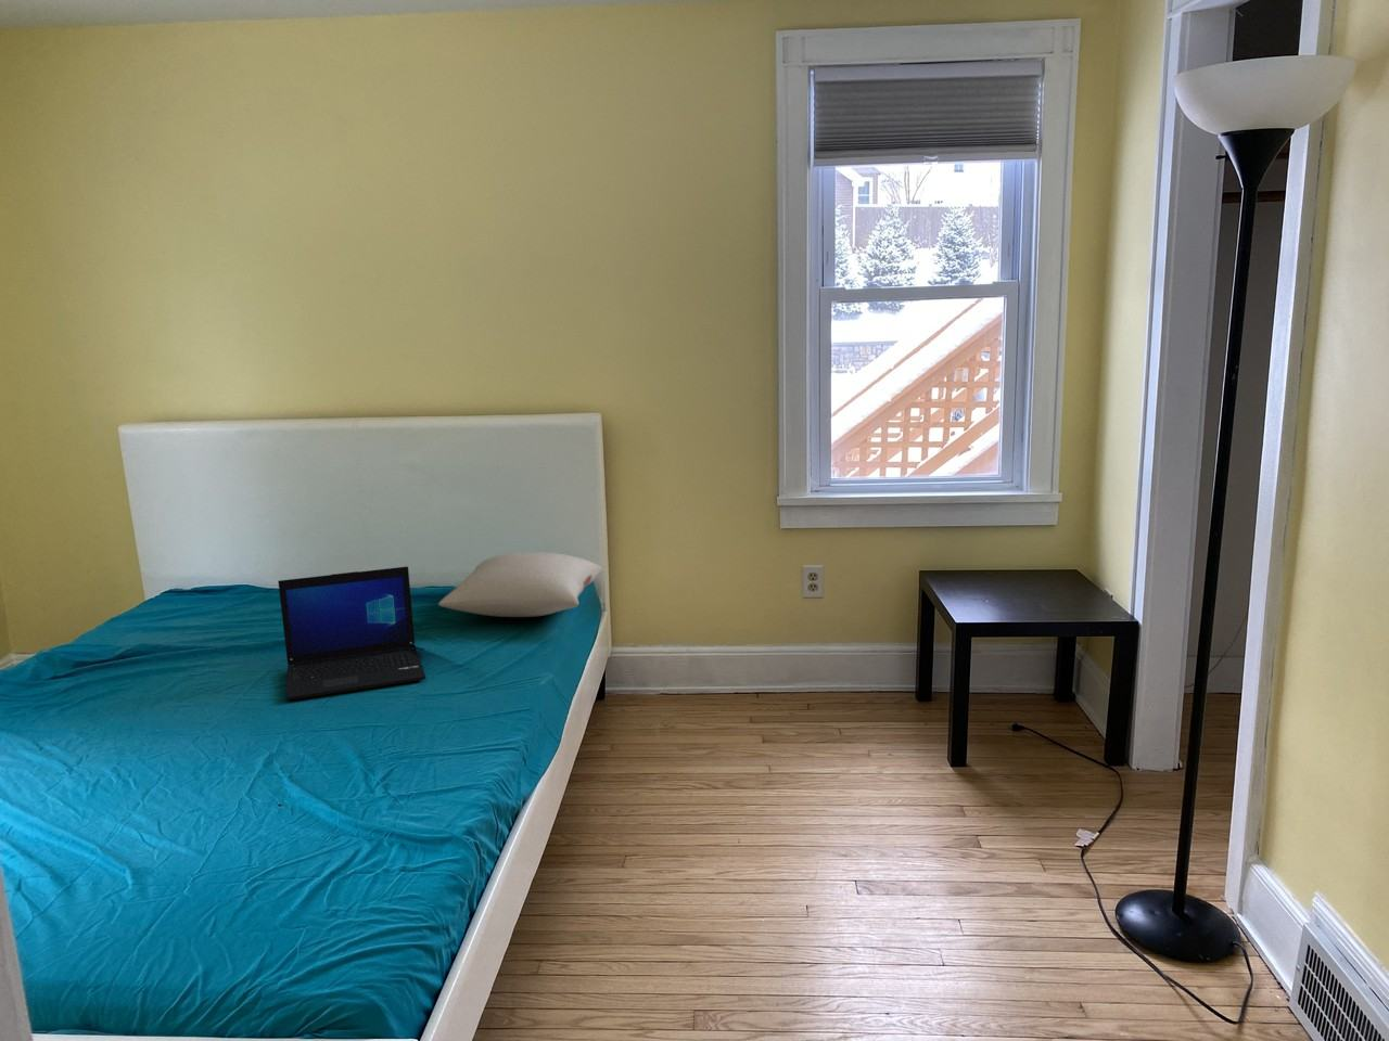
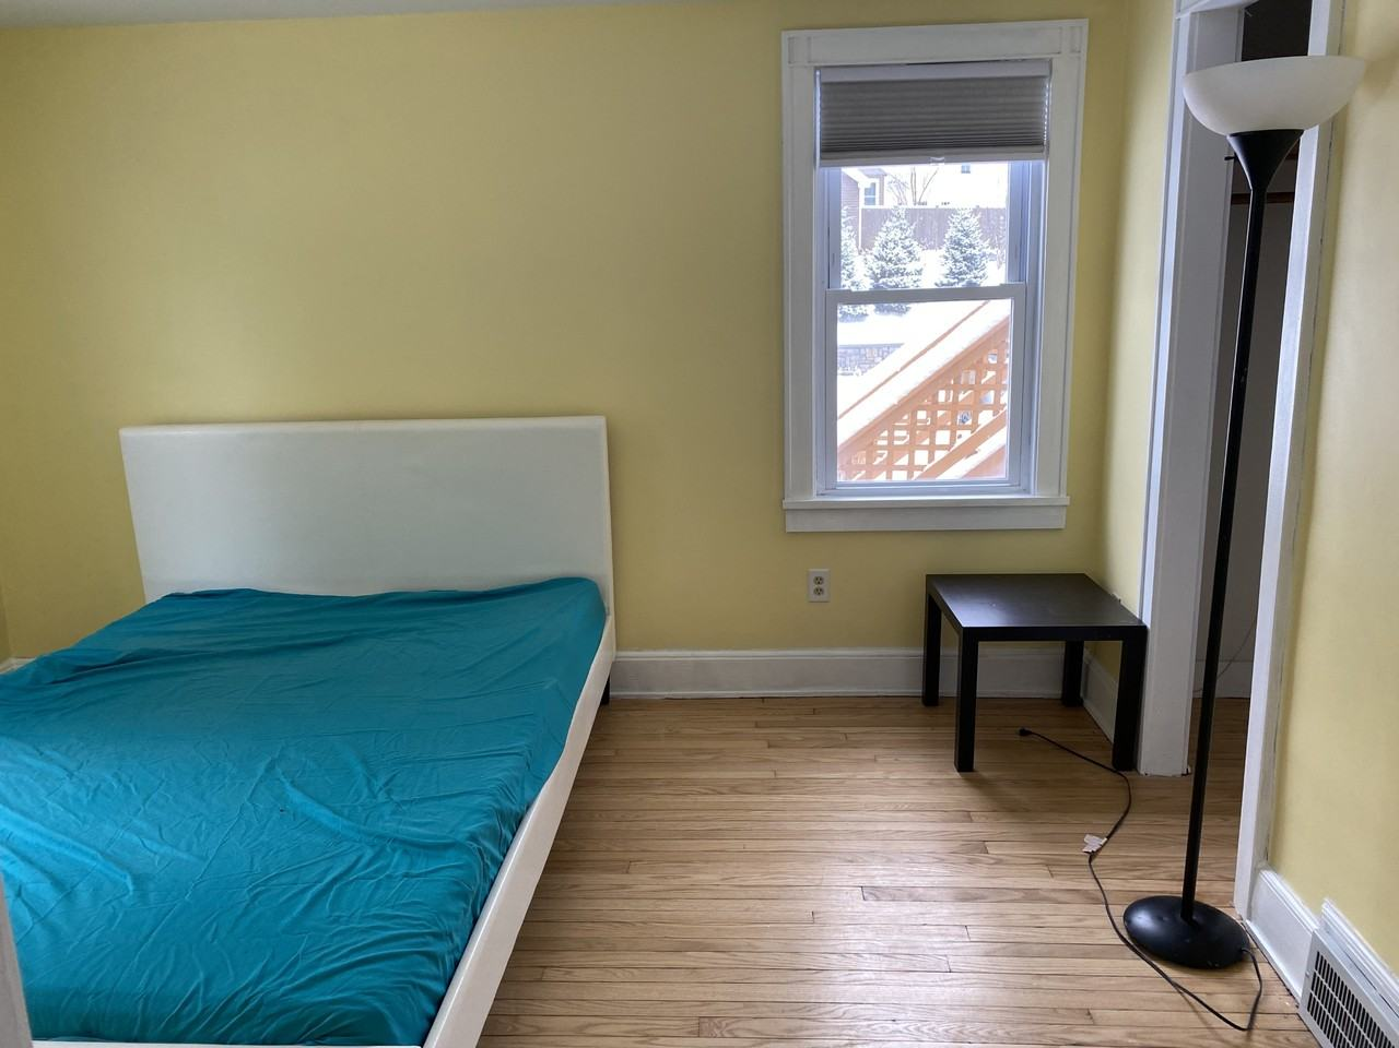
- laptop (350, 629)
- pillow (524, 585)
